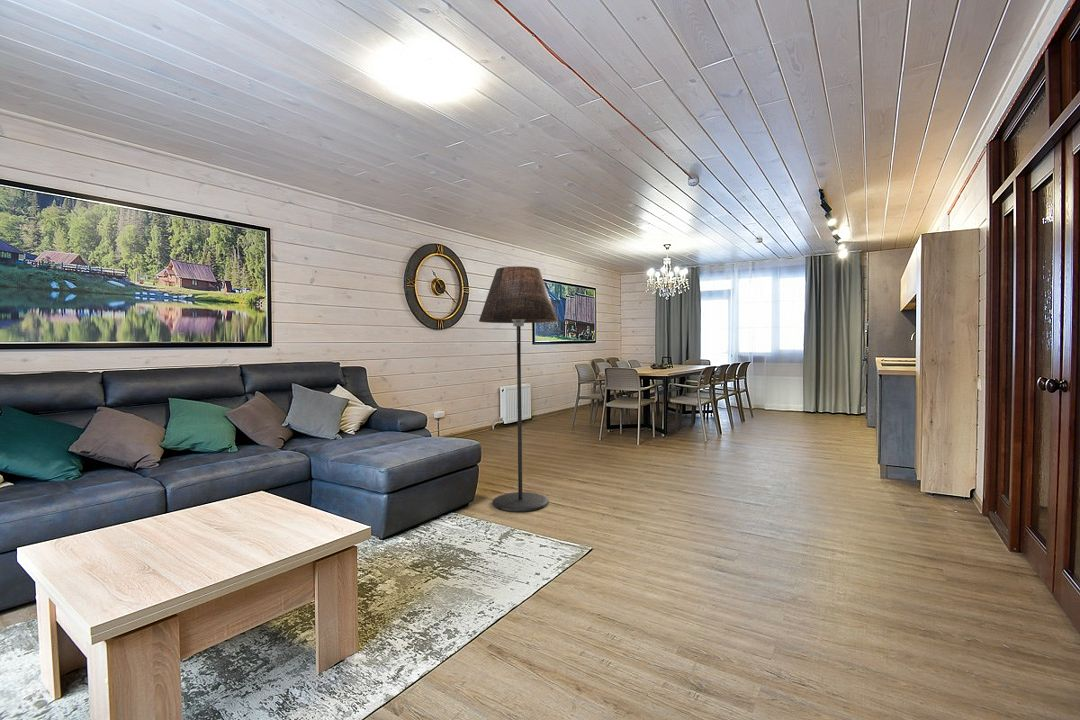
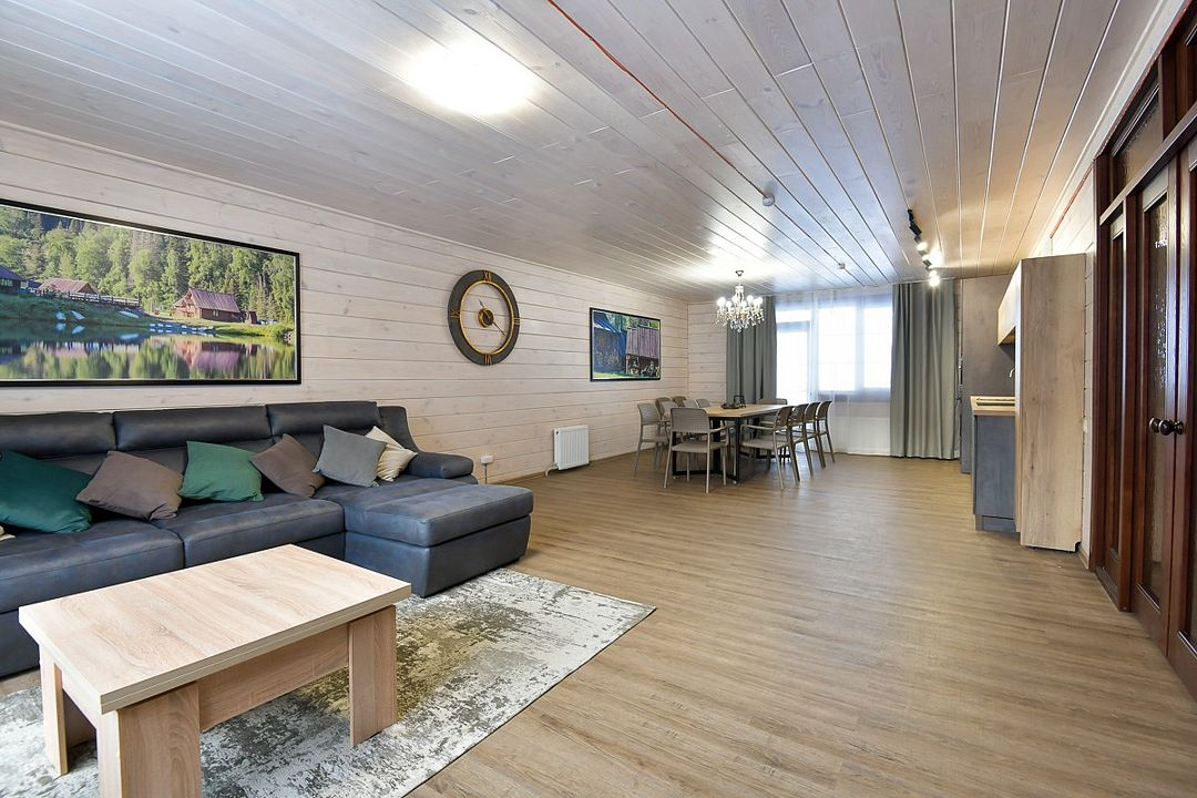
- floor lamp (519, 386)
